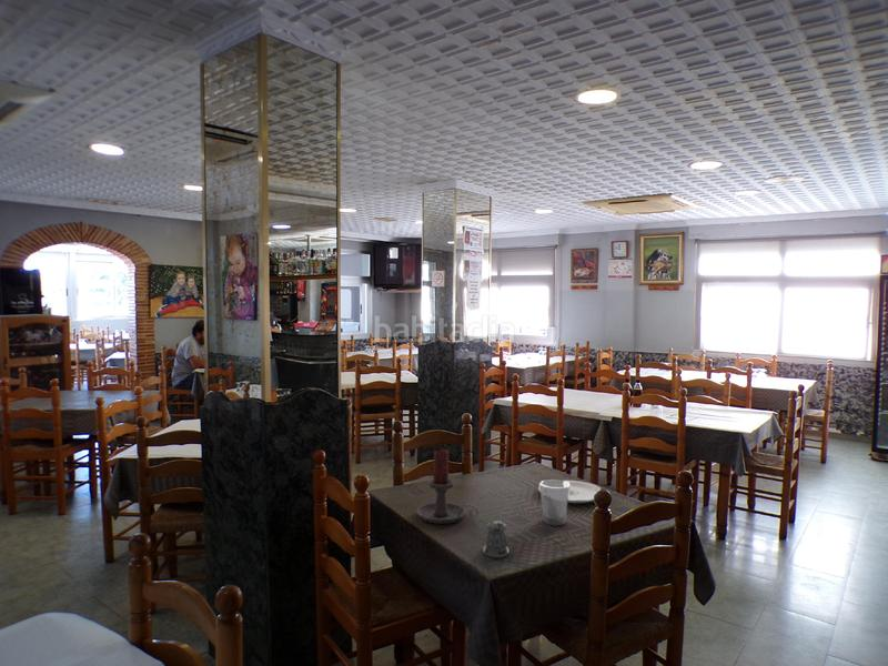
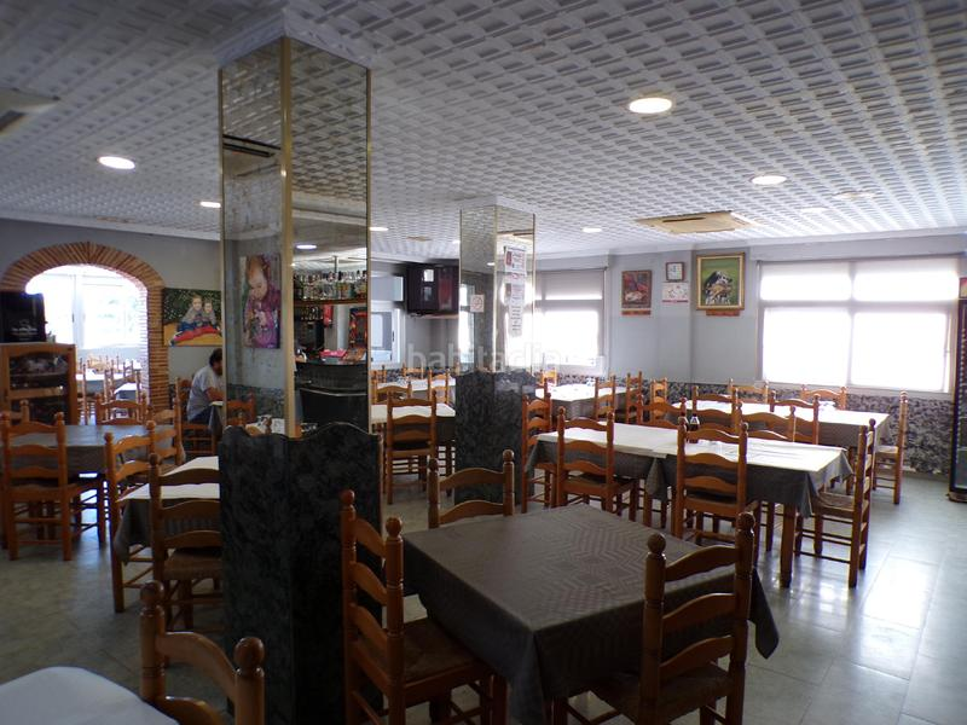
- drinking glass (554, 502)
- plate (571, 492)
- pepper shaker (494, 535)
- candle holder (447, 483)
